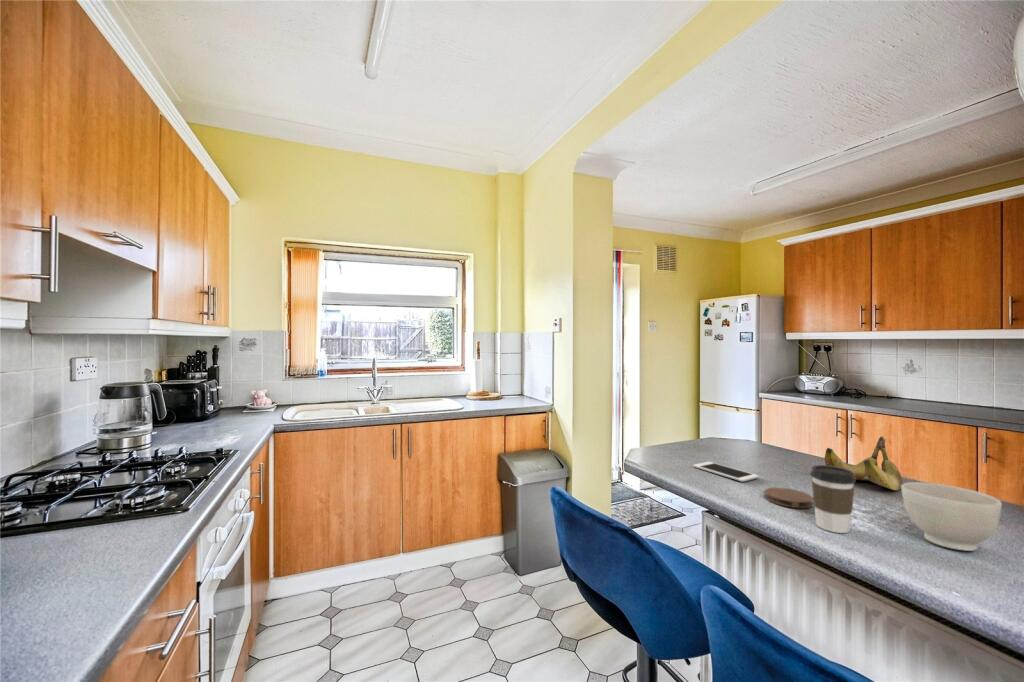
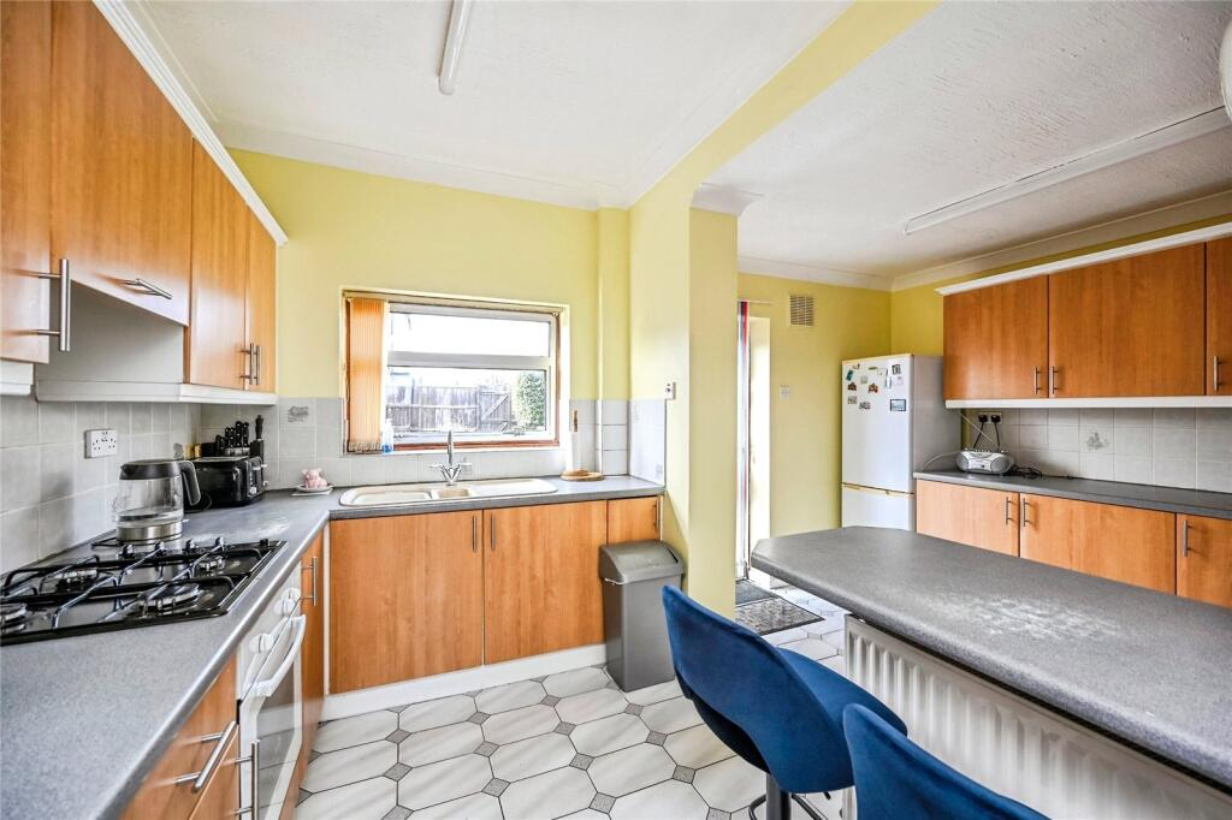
- cell phone (724, 471)
- bowl (948, 516)
- coffee cup (832, 498)
- banana (862, 462)
- coaster (788, 497)
